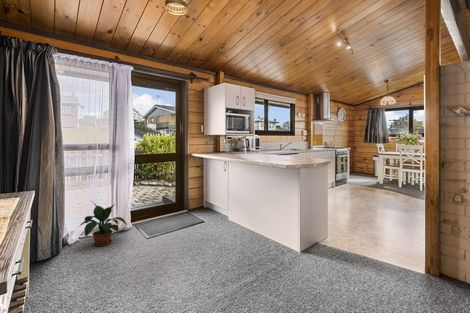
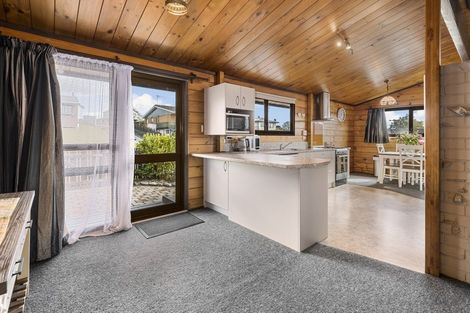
- potted plant (102, 220)
